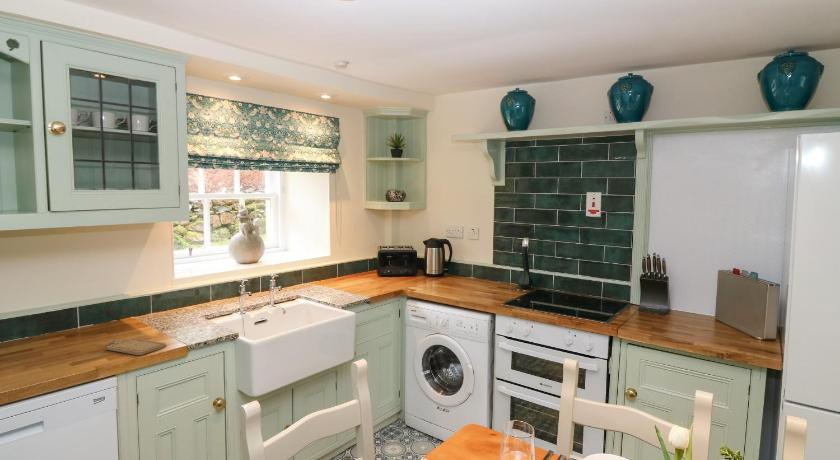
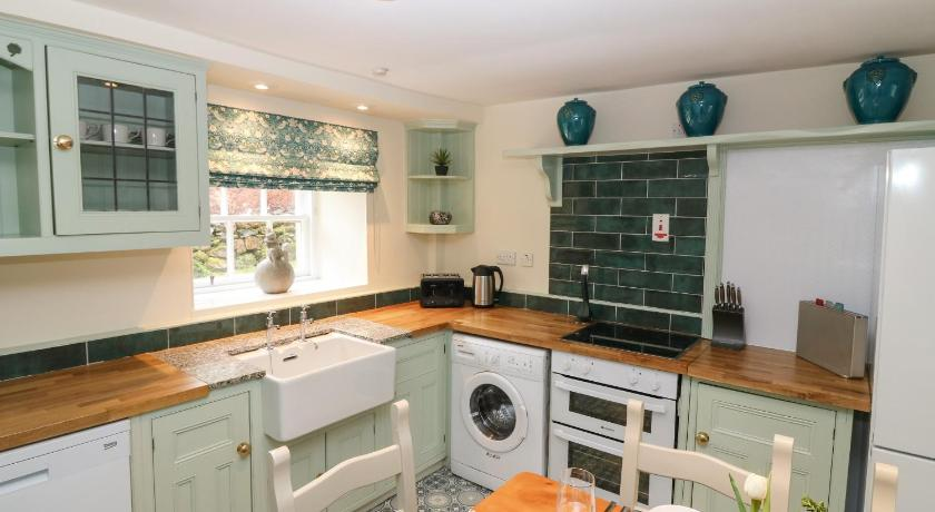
- chopping board (132, 345)
